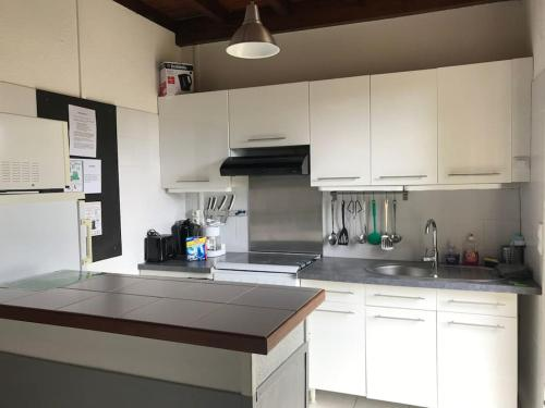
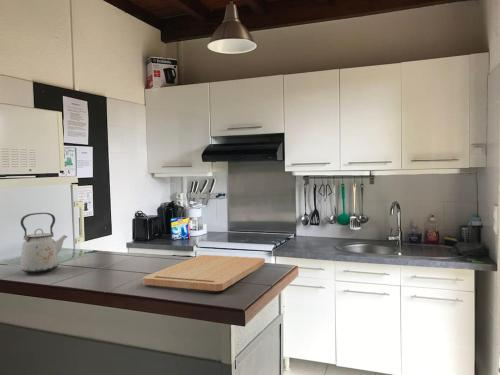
+ cutting board (209, 270)
+ kettle (45, 241)
